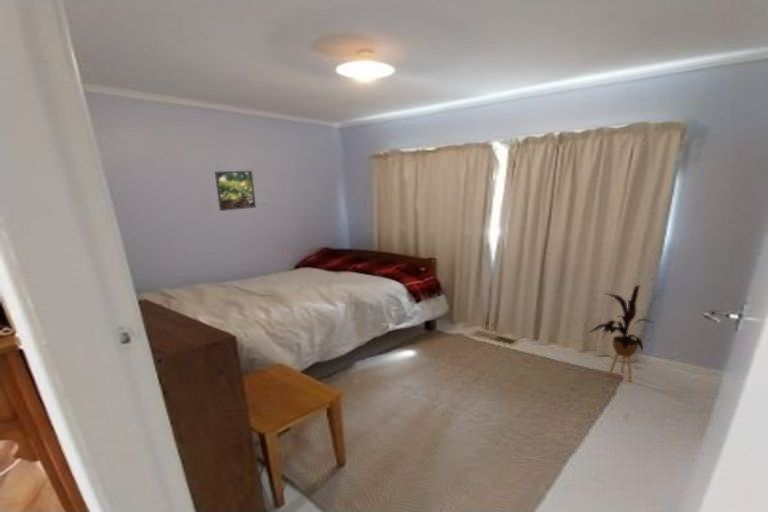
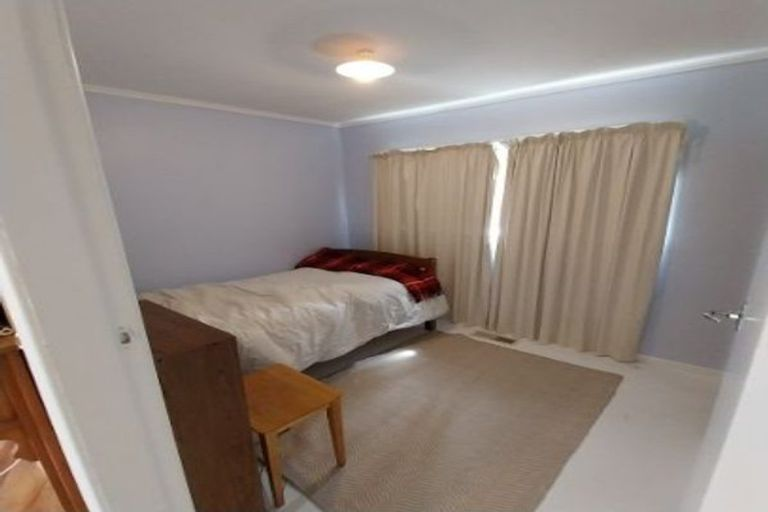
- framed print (236, 190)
- house plant (620, 329)
